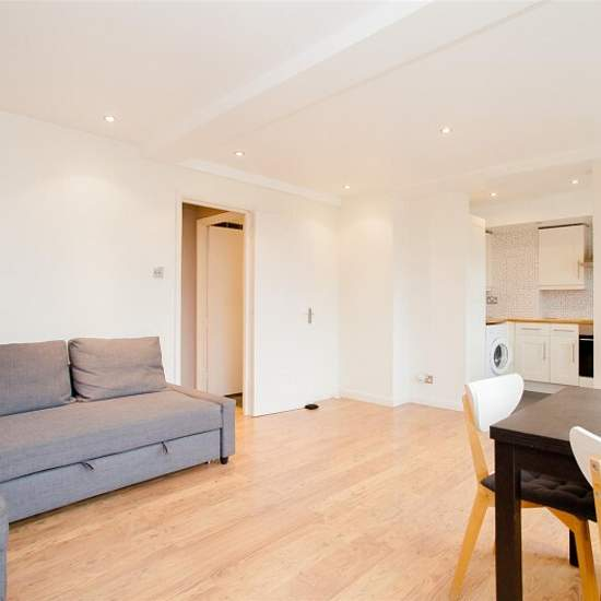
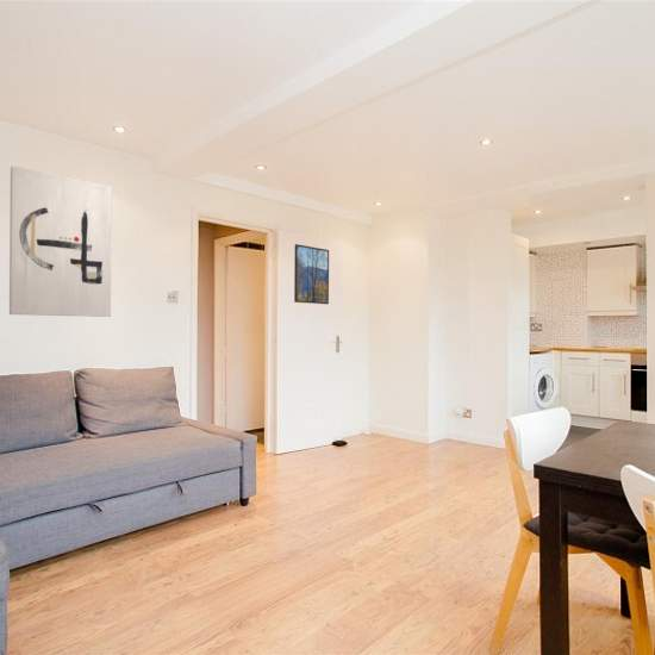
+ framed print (312, 275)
+ wall art (63, 247)
